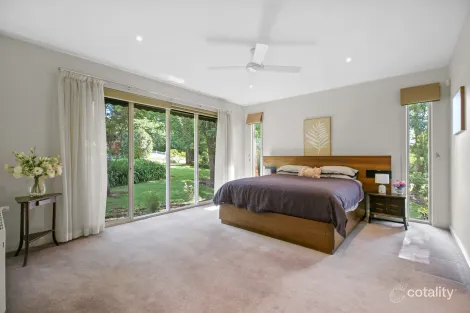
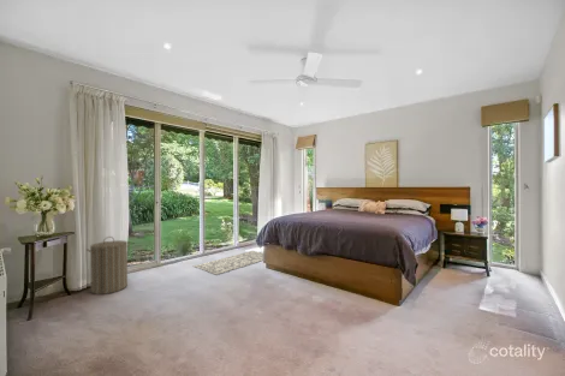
+ laundry hamper (109, 262)
+ rug (237, 261)
